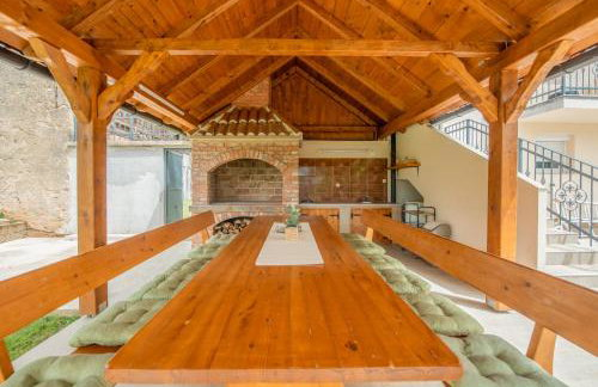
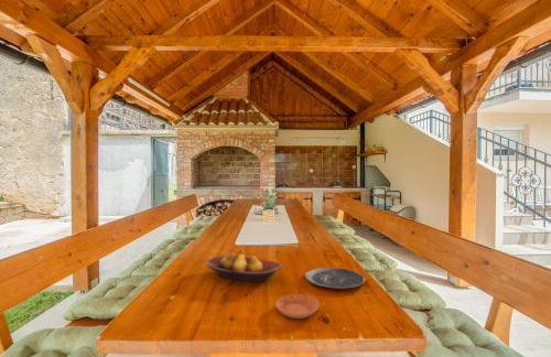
+ saucer (296, 306)
+ plate (334, 278)
+ fruit bowl (242, 264)
